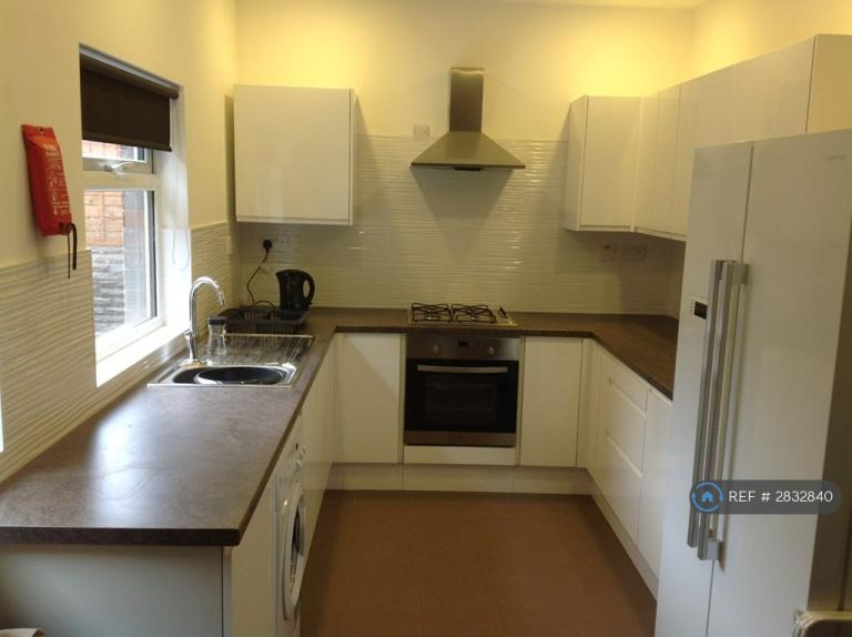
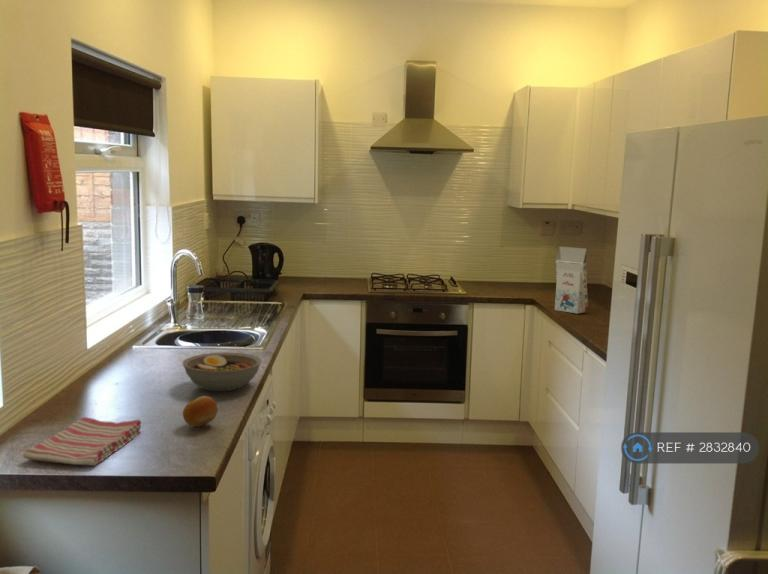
+ fruit (200, 411)
+ gift box (571, 279)
+ bowl (222, 374)
+ dish towel (86, 438)
